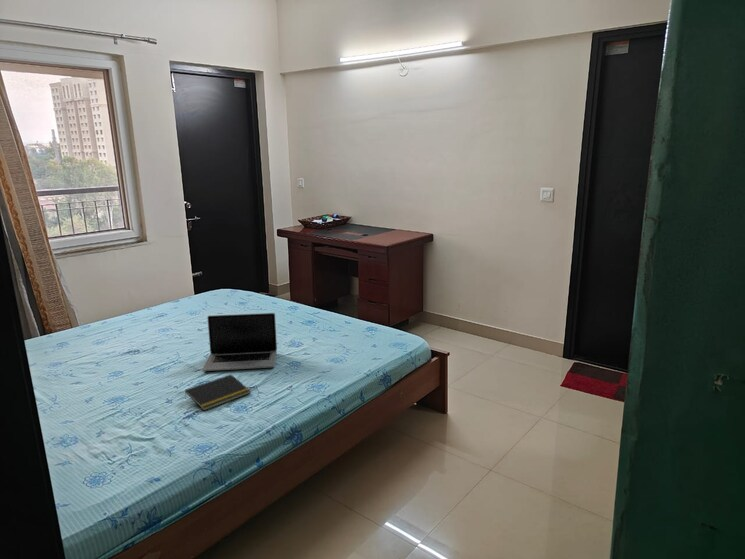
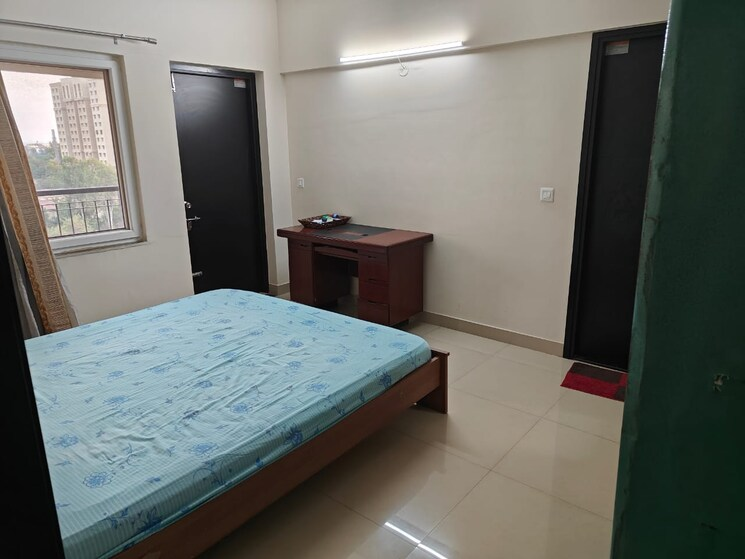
- laptop (240, 341)
- notepad (218, 391)
